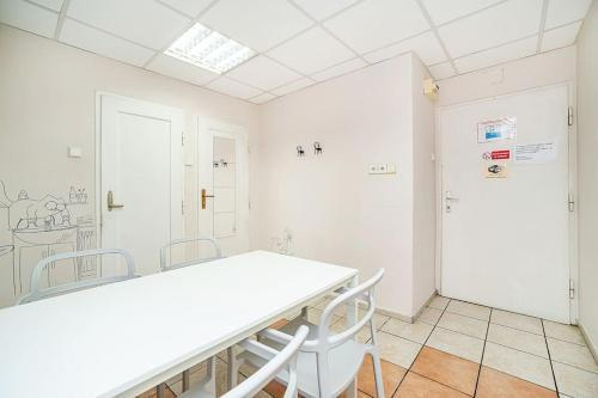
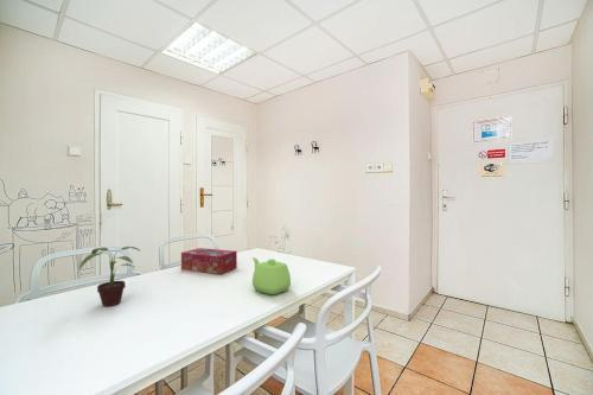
+ tissue box (209, 260)
+ potted plant (113, 275)
+ teapot (267, 273)
